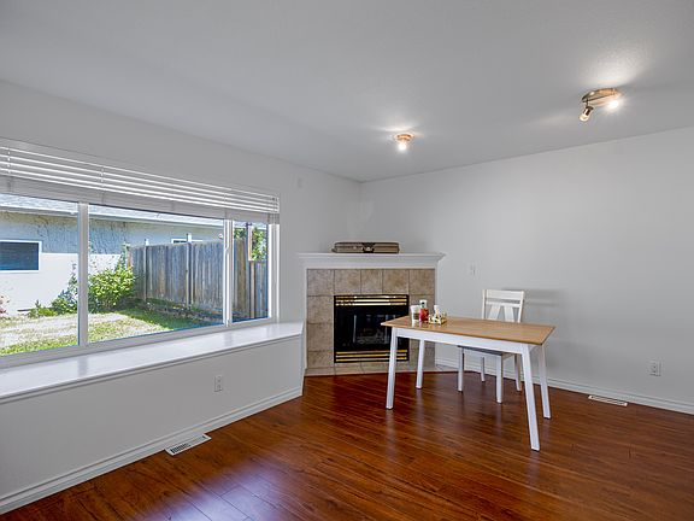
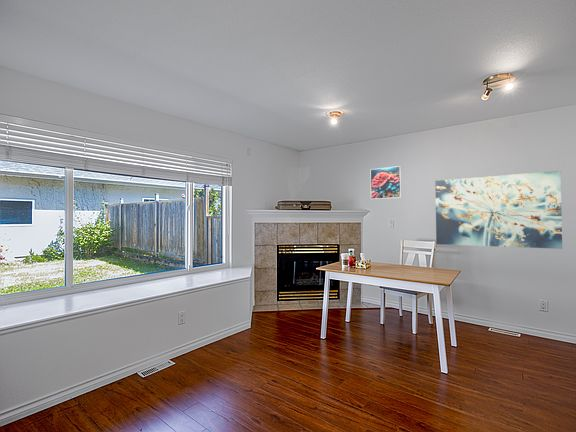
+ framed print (385, 183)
+ wall art (492, 211)
